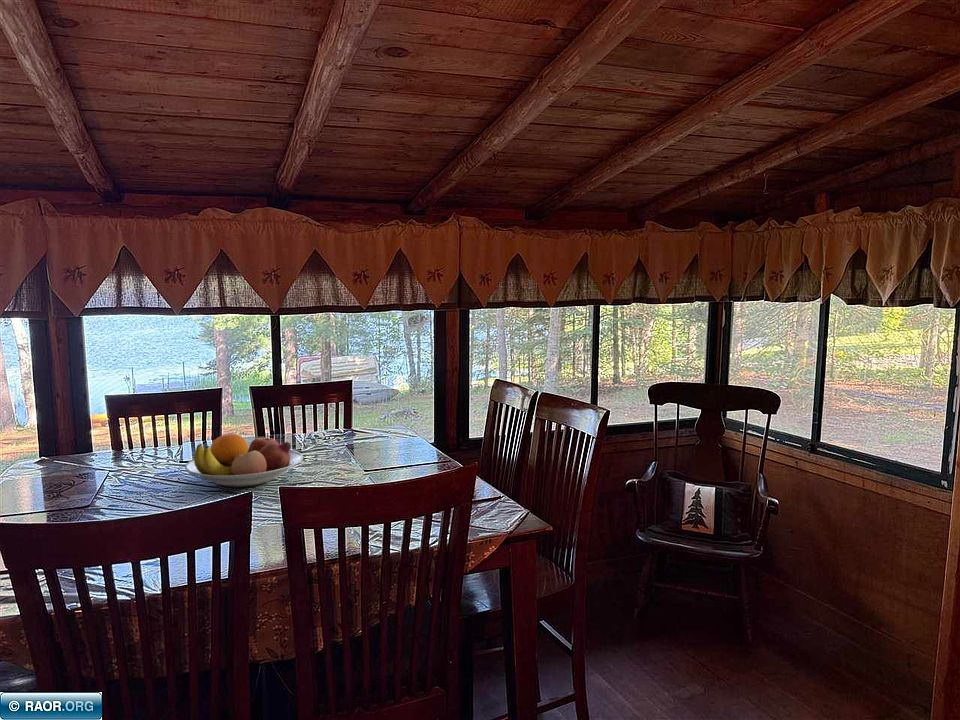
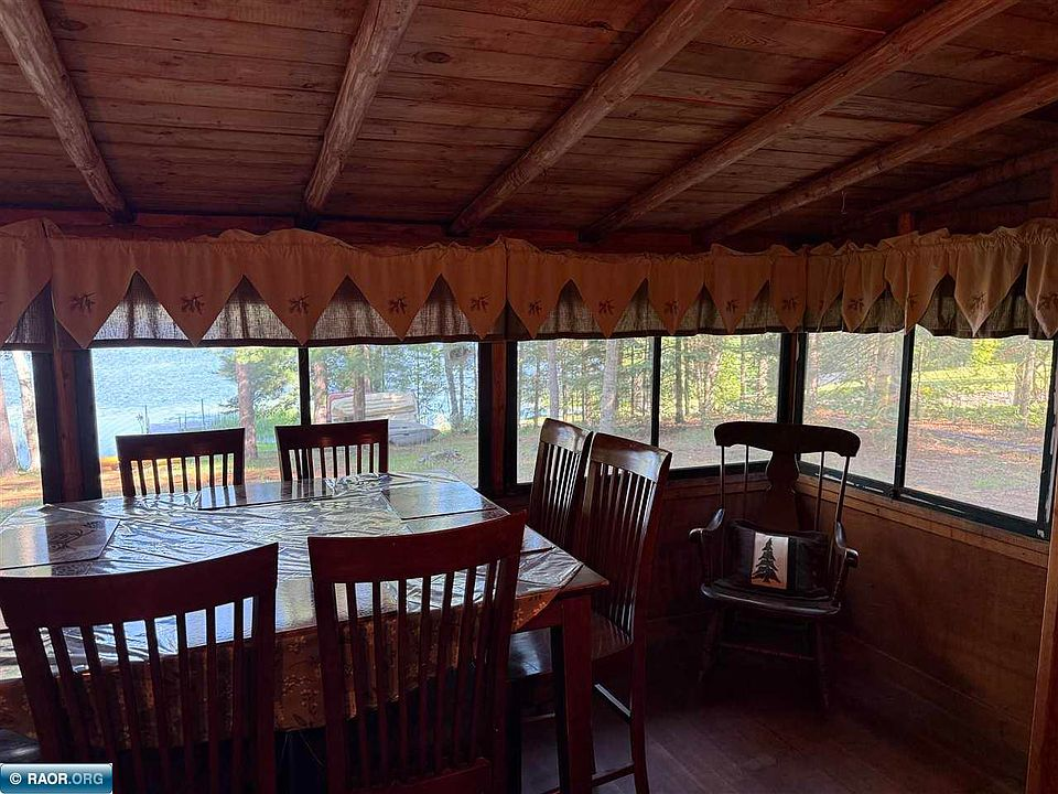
- fruit bowl (245, 456)
